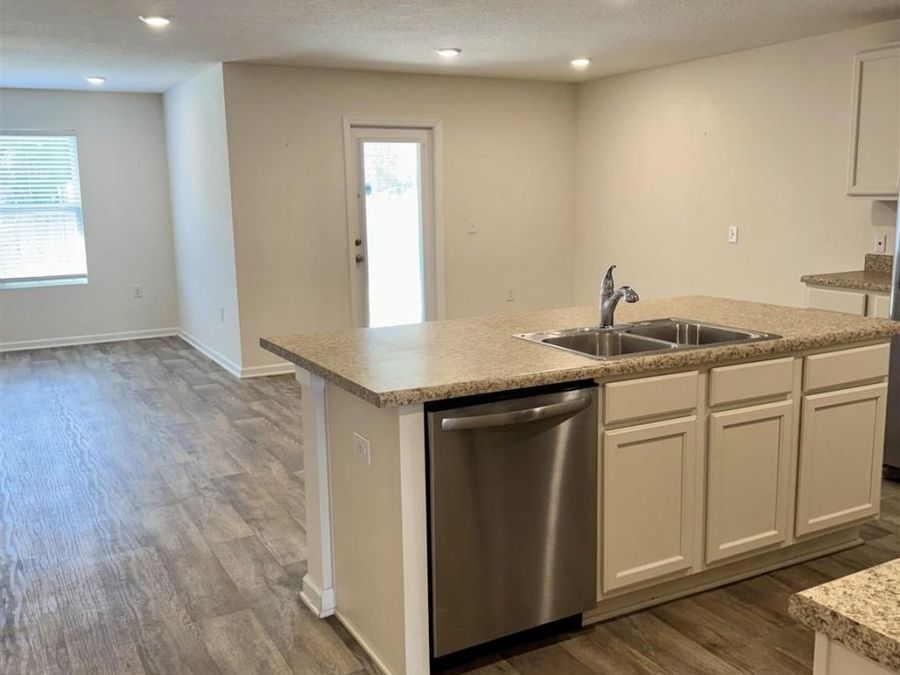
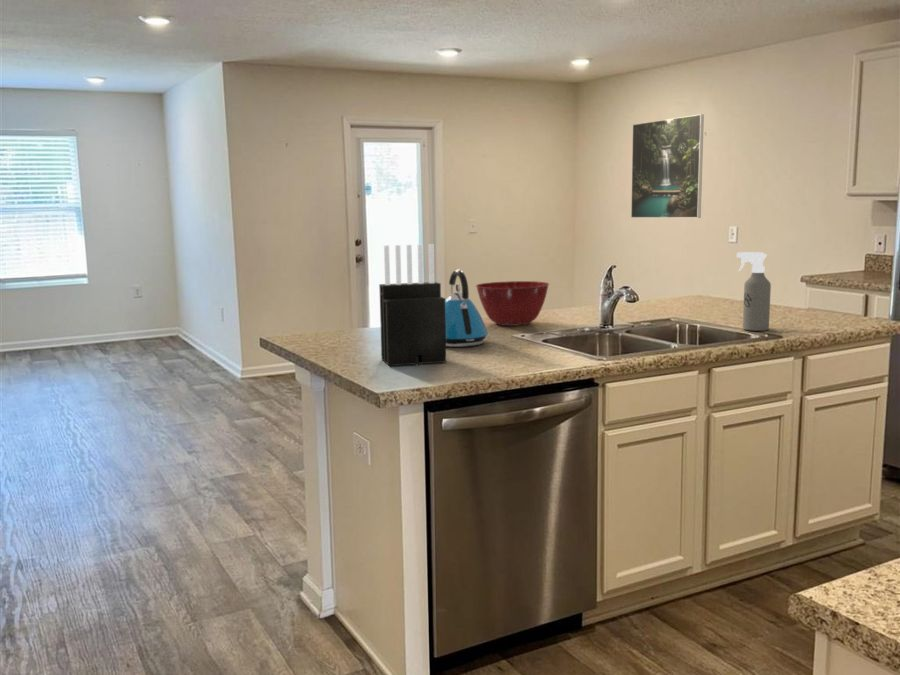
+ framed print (665, 169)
+ knife block (413, 304)
+ spray bottle (752, 290)
+ kettle (458, 306)
+ mixing bowl (512, 303)
